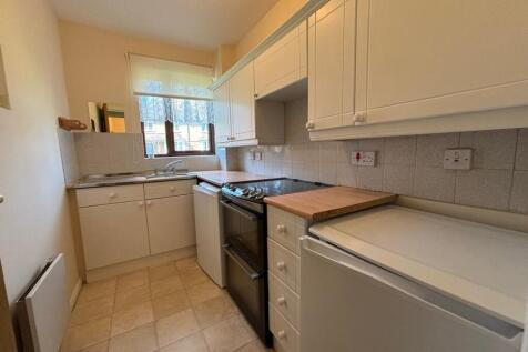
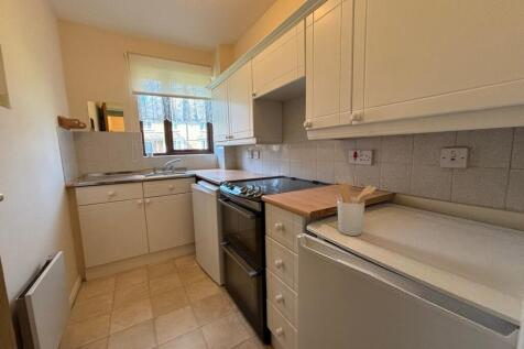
+ utensil holder (357, 208)
